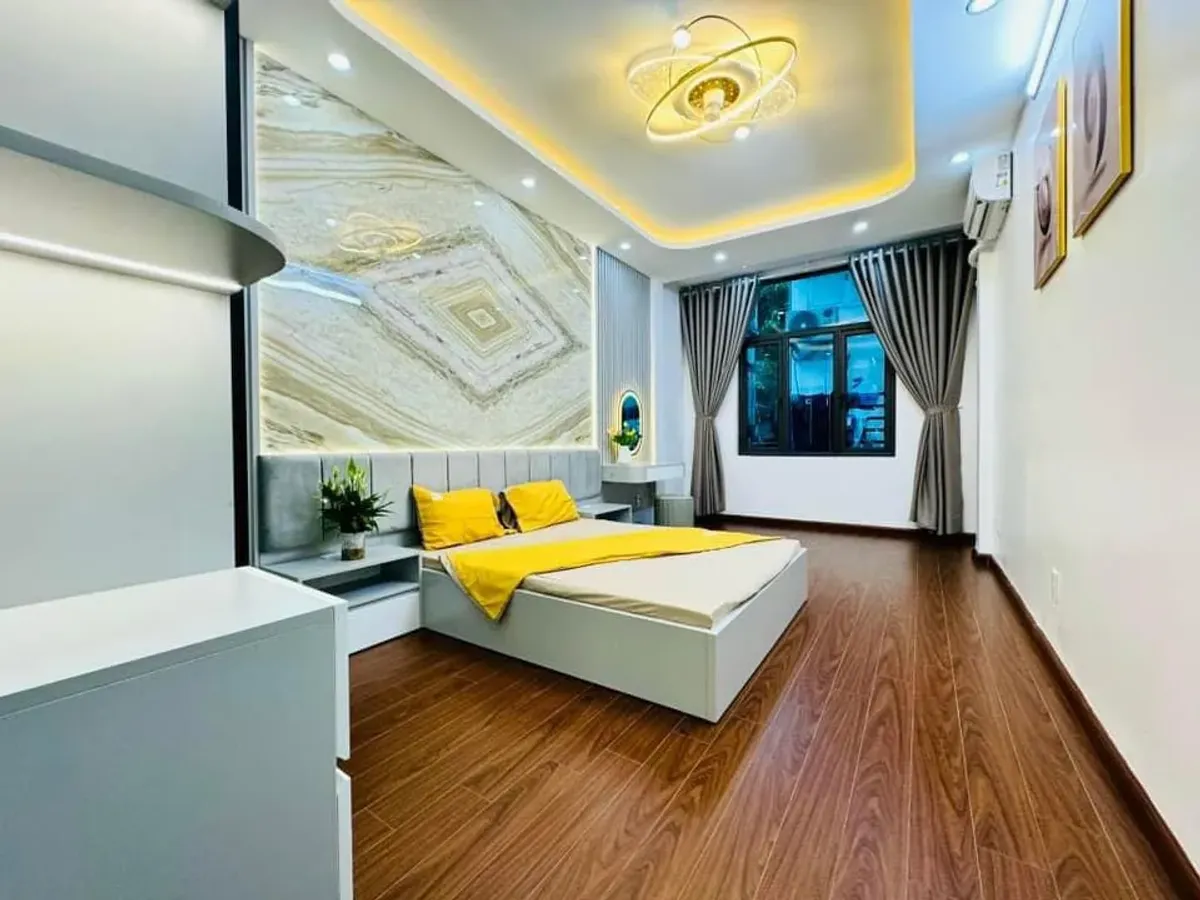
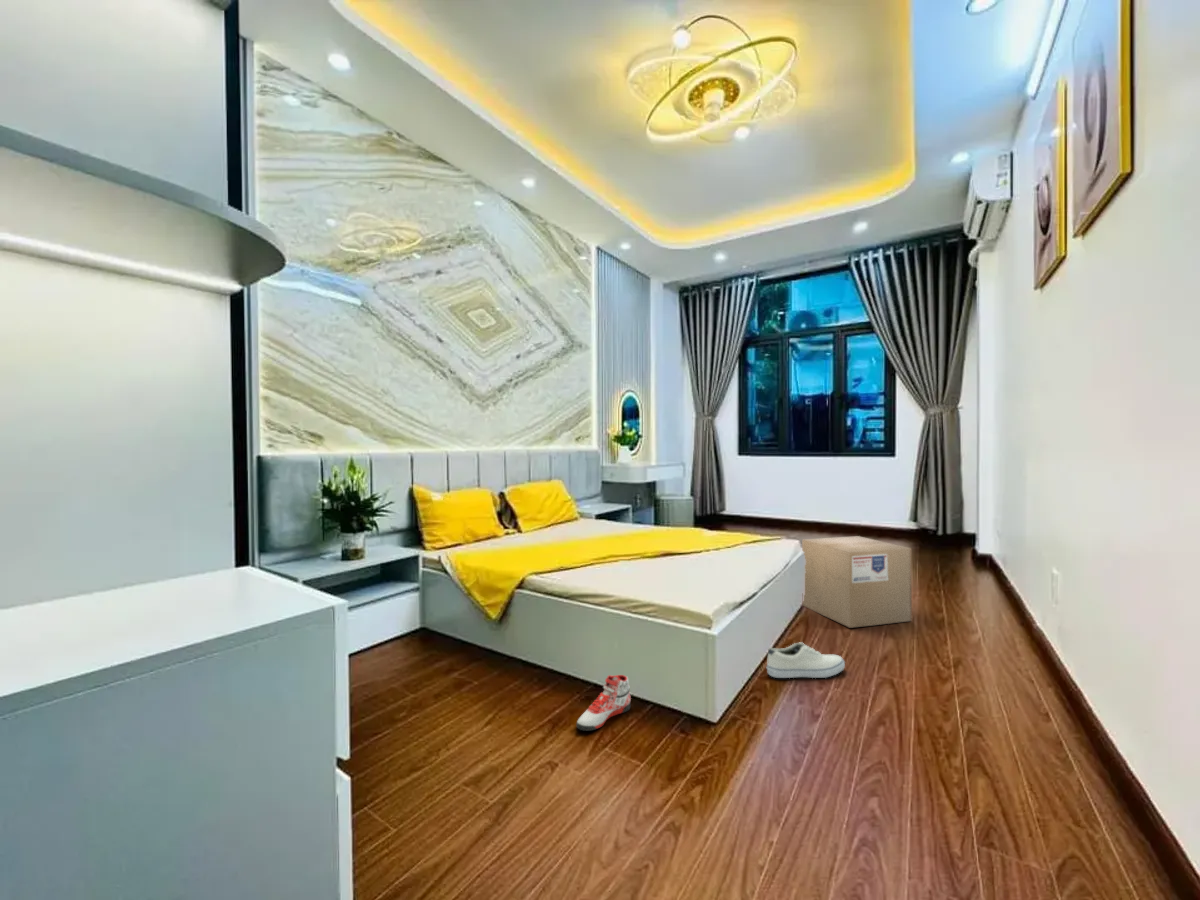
+ shoe (805, 658)
+ cardboard box (854, 578)
+ sneaker (603, 699)
